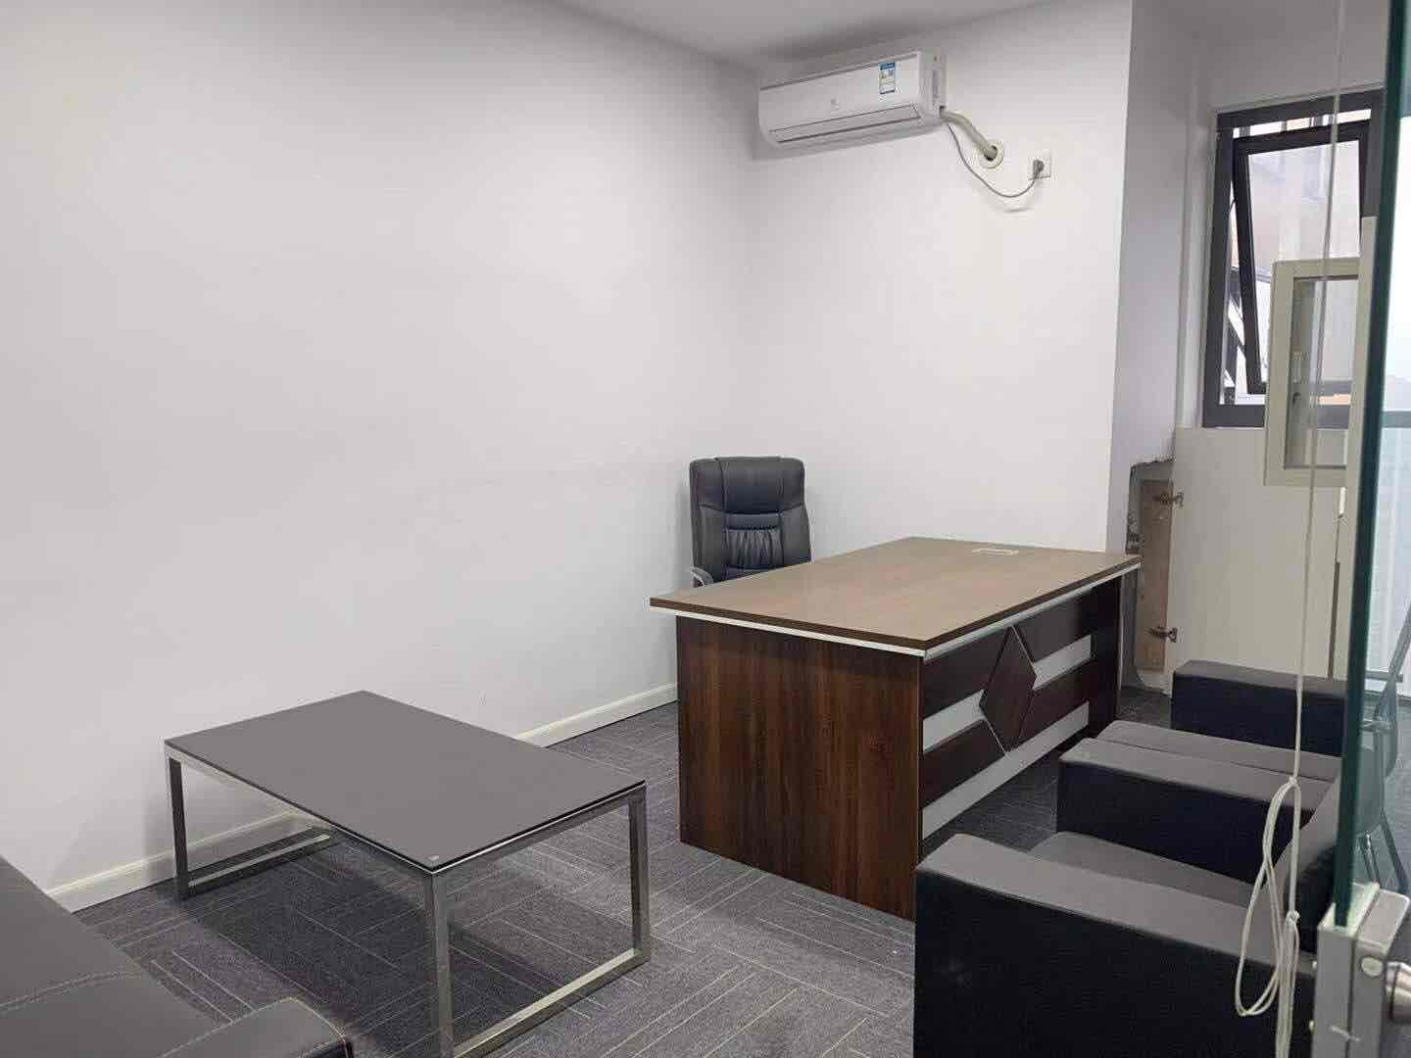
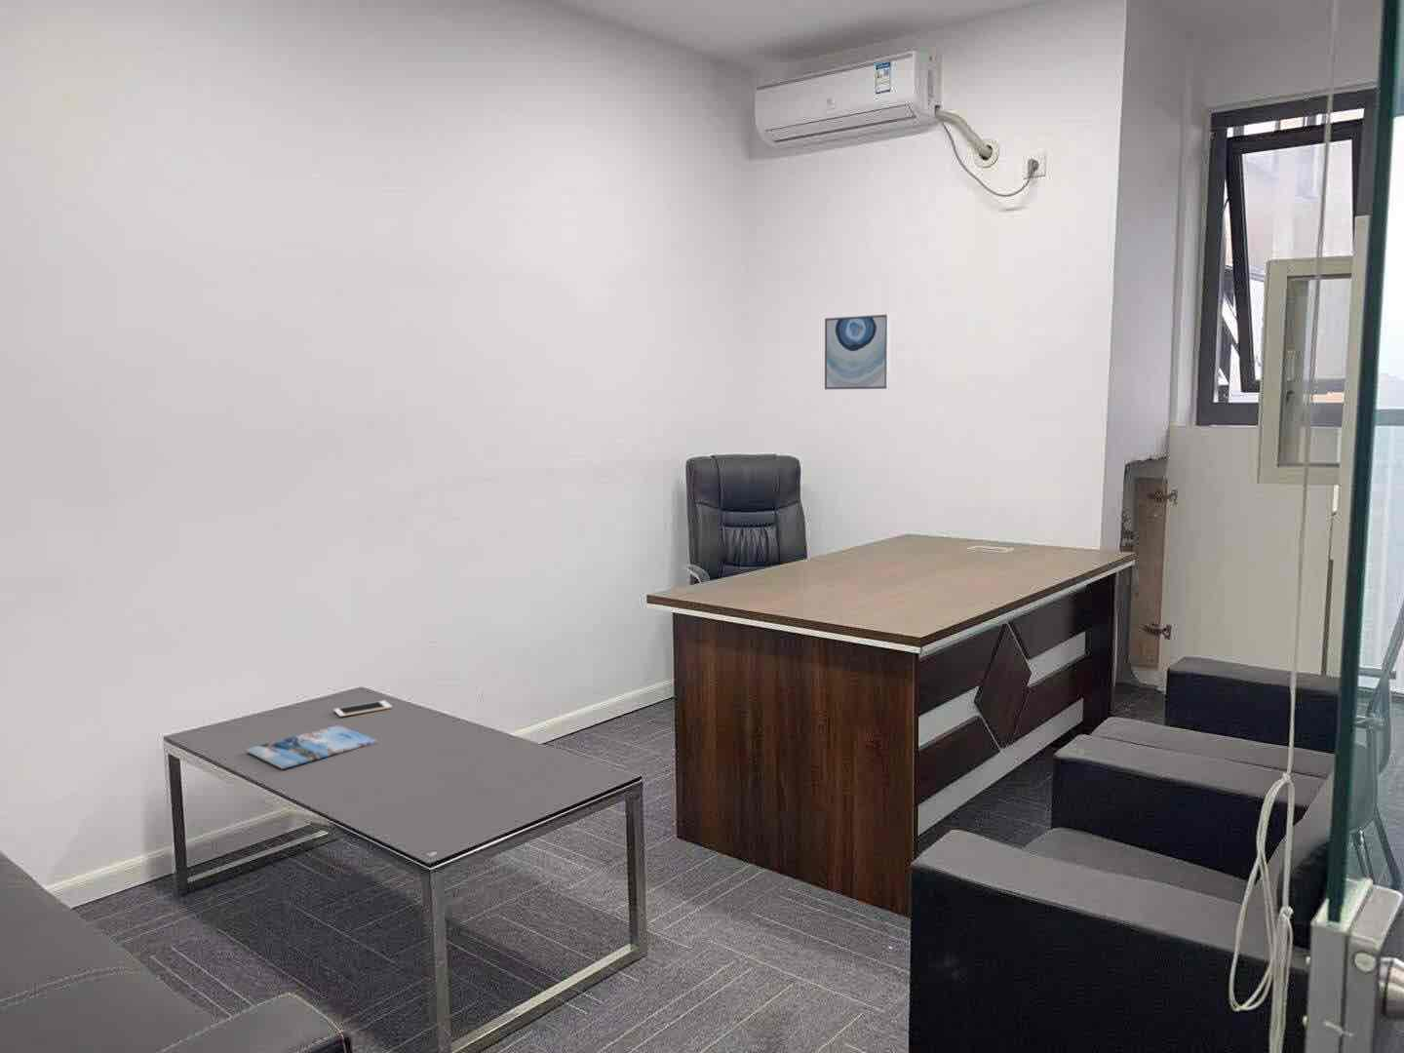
+ wall art (856, 353)
+ cell phone (363, 708)
+ magazine (312, 744)
